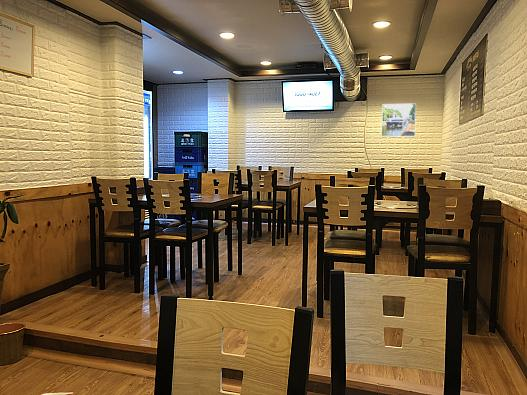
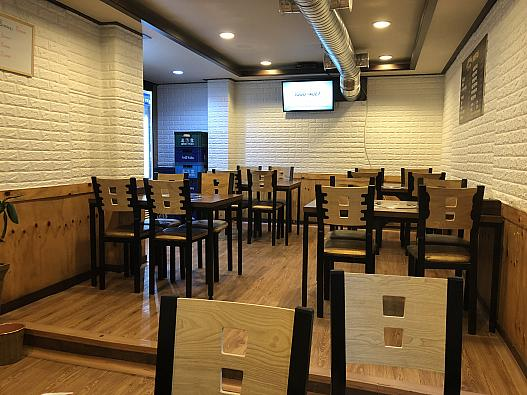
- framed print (398, 120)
